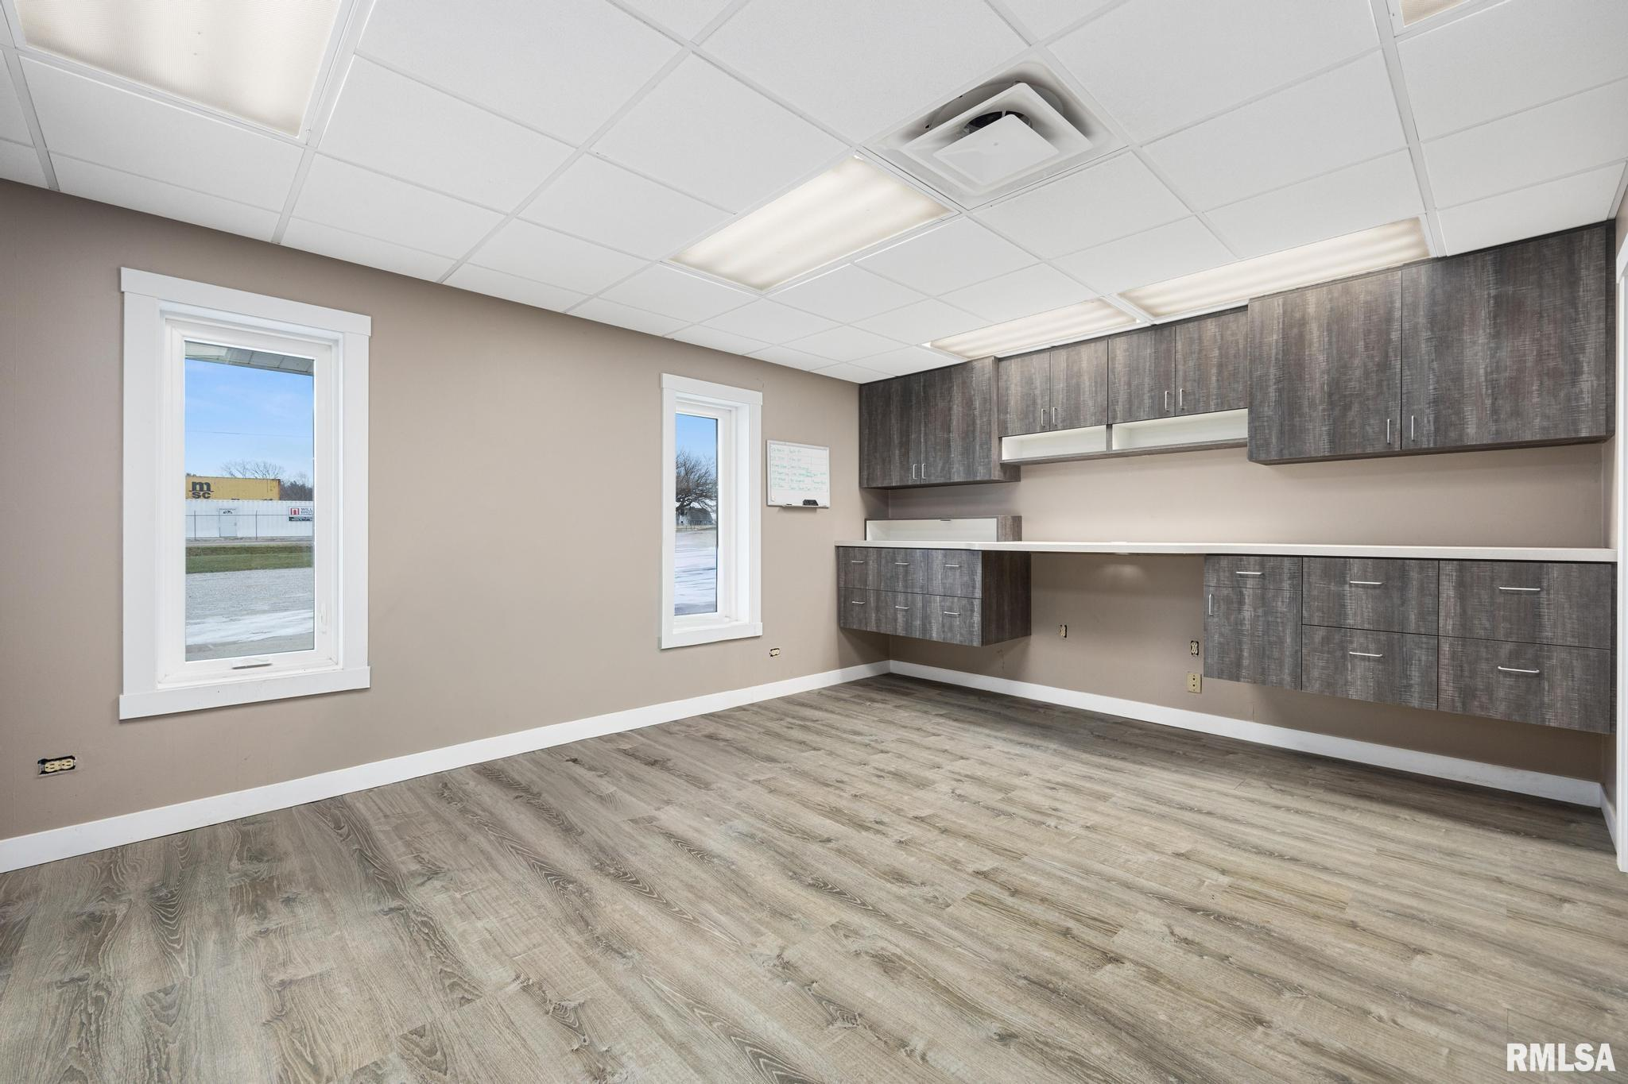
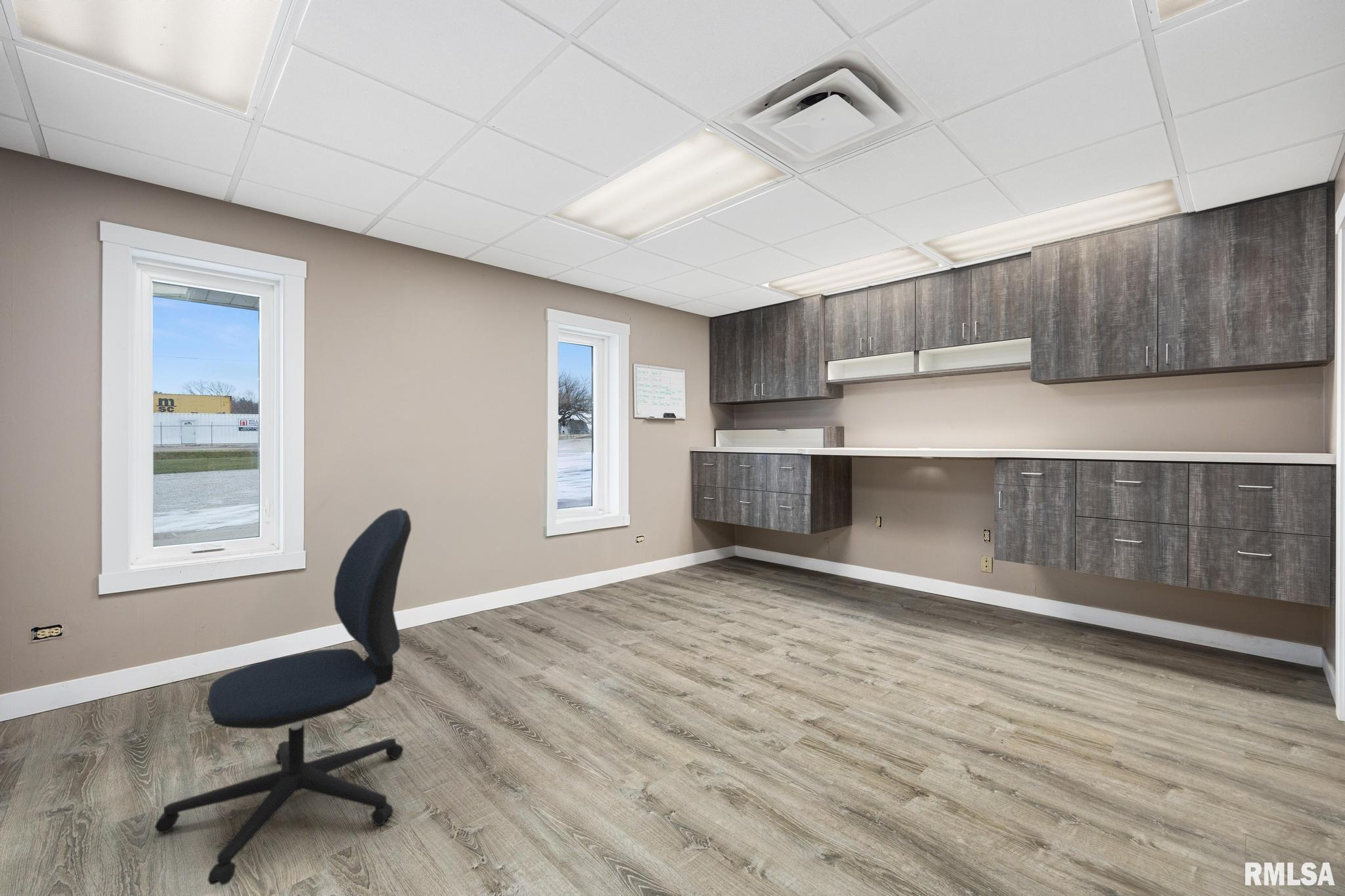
+ office chair (296, 656)
